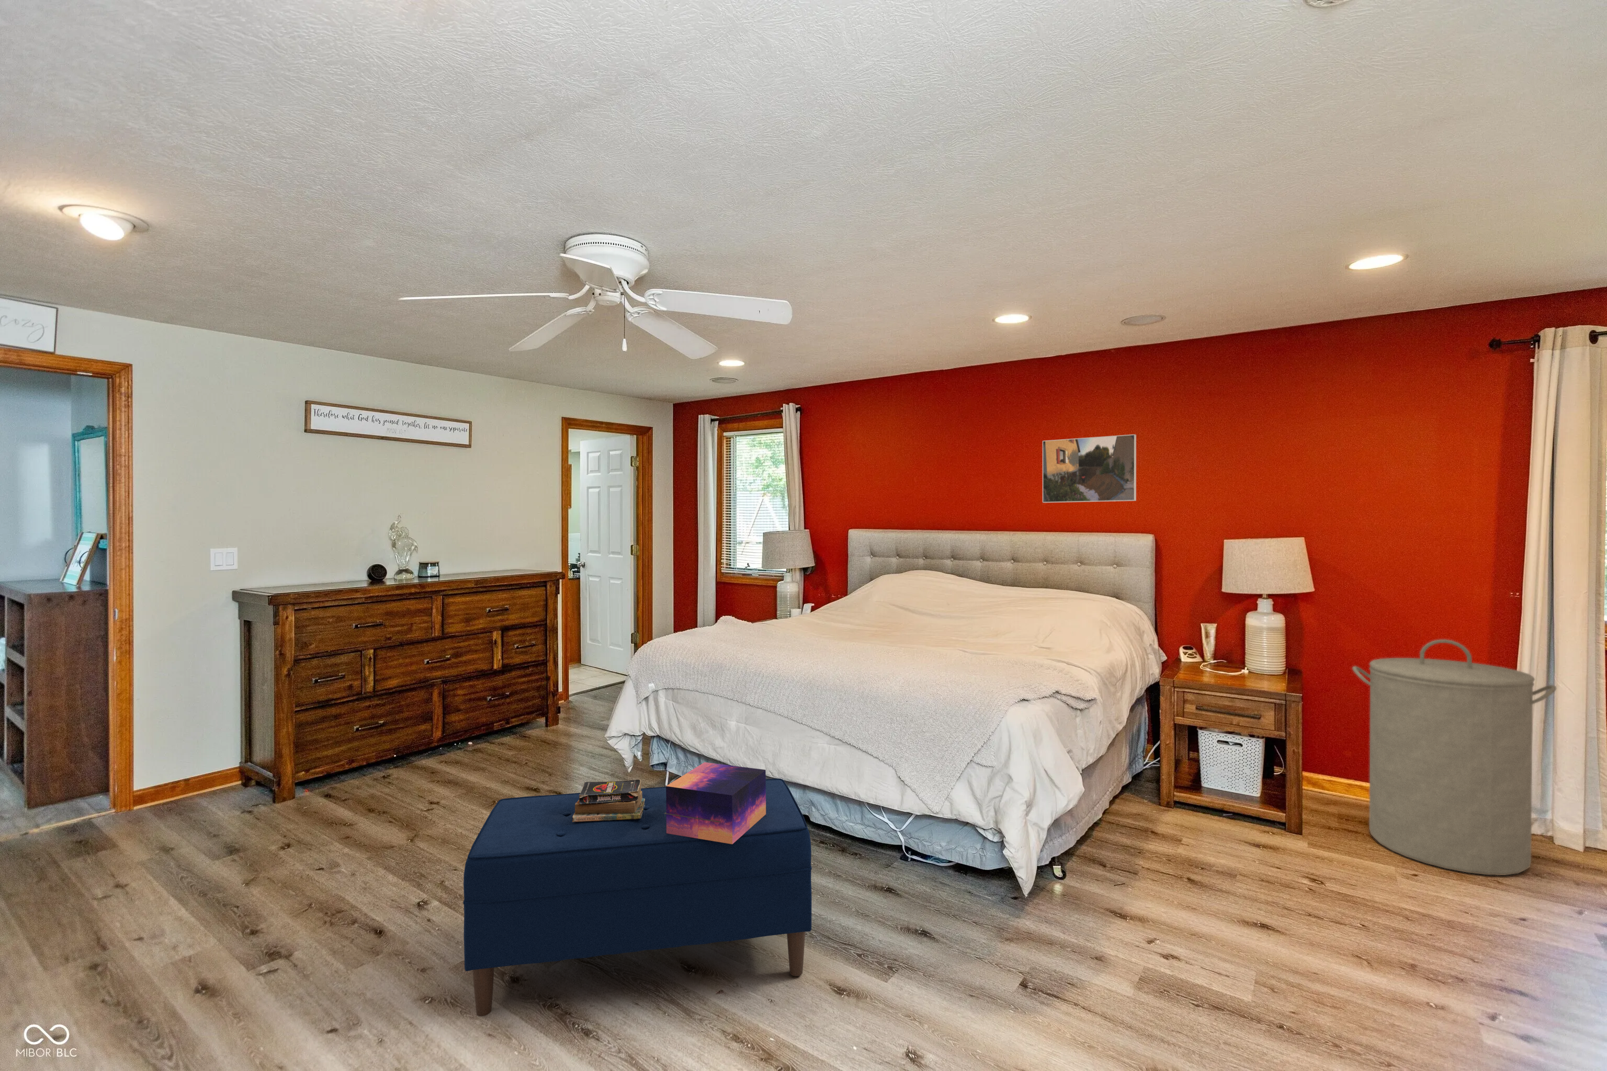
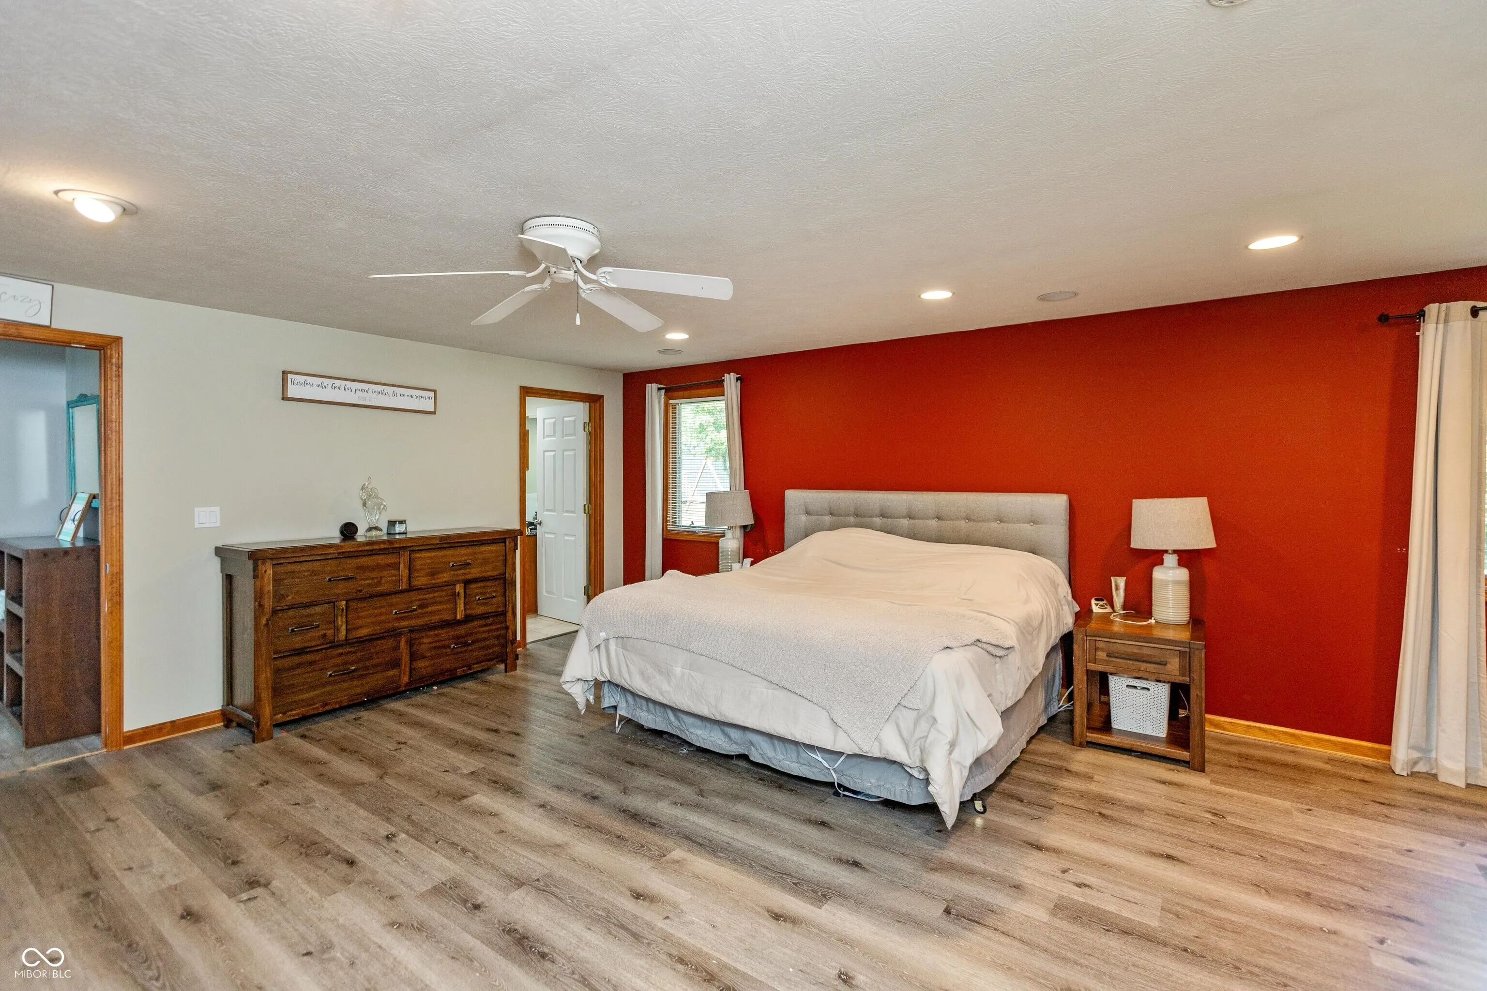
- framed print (1088, 470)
- laundry hamper (1447, 743)
- decorative box (716, 800)
- bench (646, 883)
- books (610, 800)
